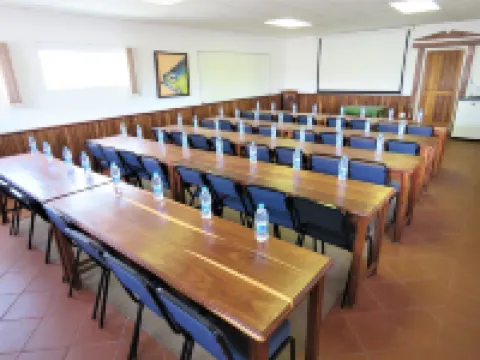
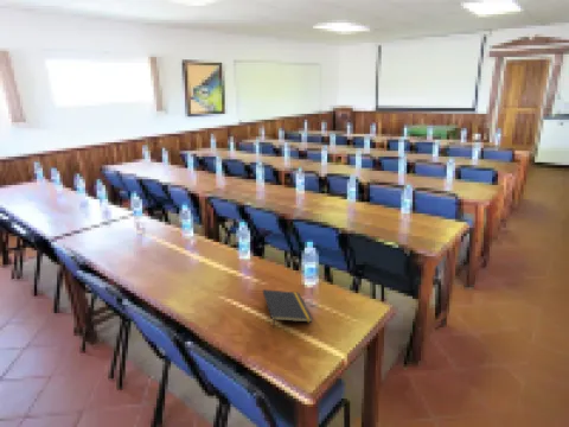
+ notepad (286, 305)
